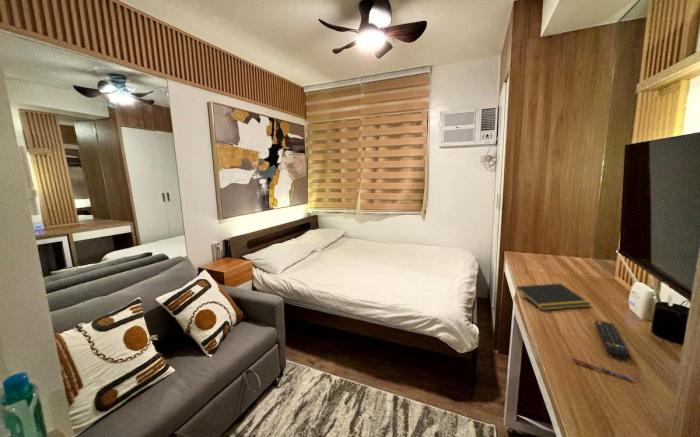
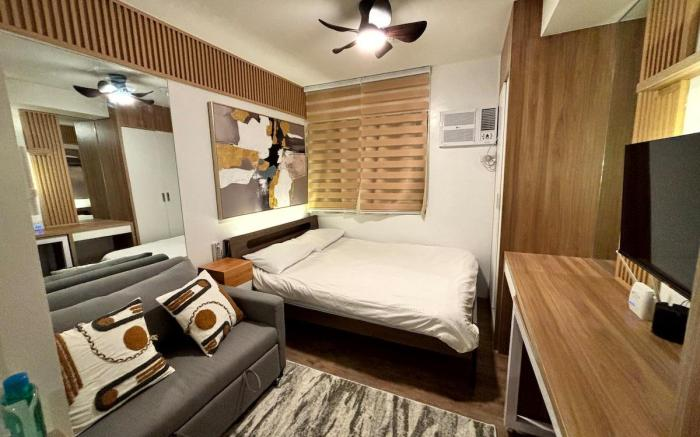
- pen (601, 368)
- remote control (610, 338)
- notepad (551, 295)
